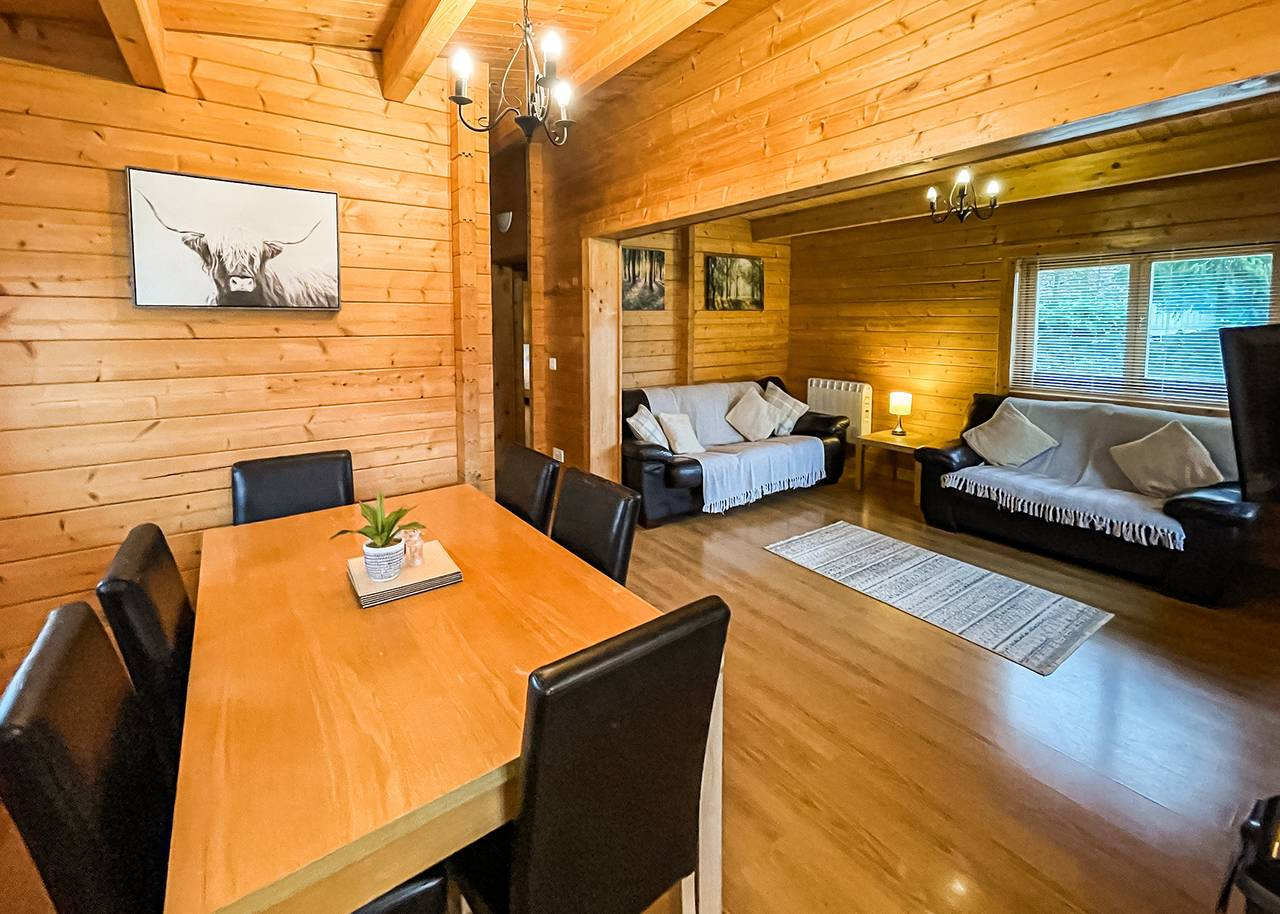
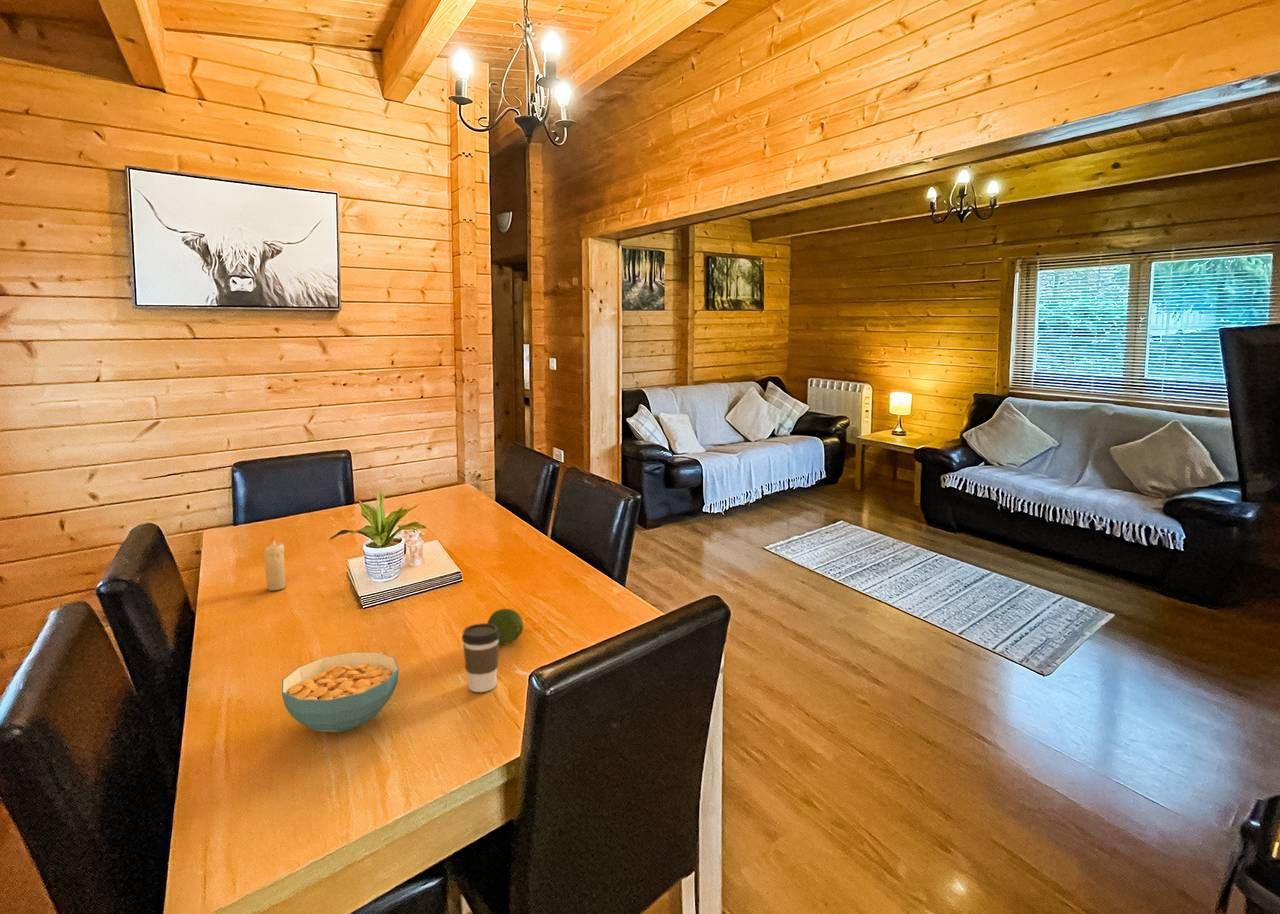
+ candle (274, 562)
+ fruit (505, 626)
+ coffee cup (481, 657)
+ cereal bowl (343, 699)
